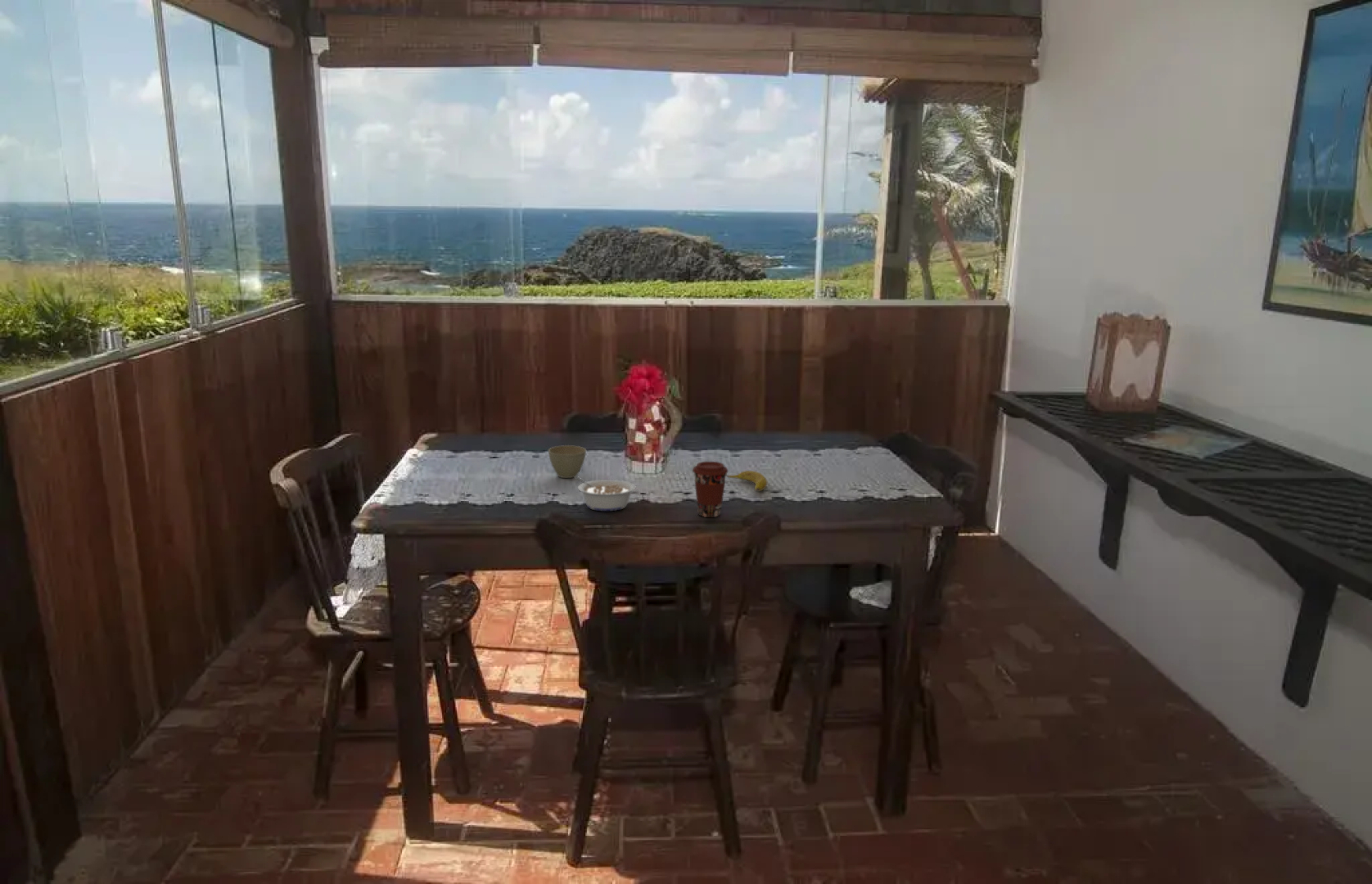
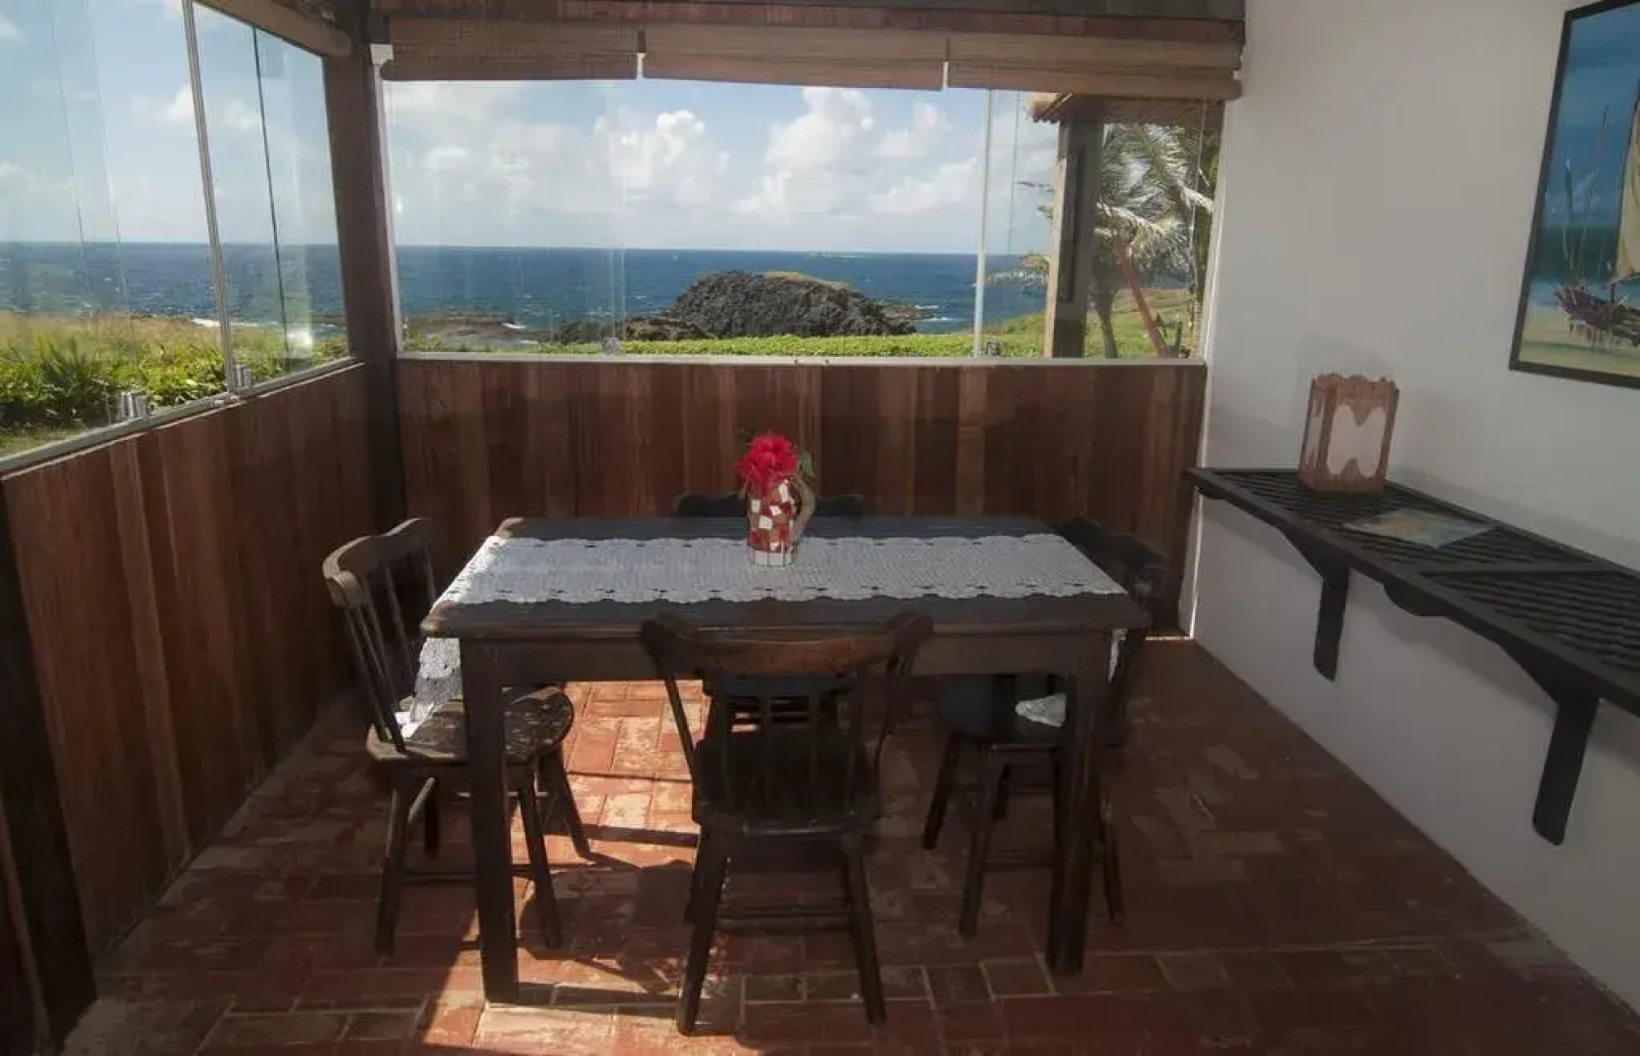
- coffee cup (710, 489)
- banana (747, 480)
- flower pot (567, 462)
- legume (604, 494)
